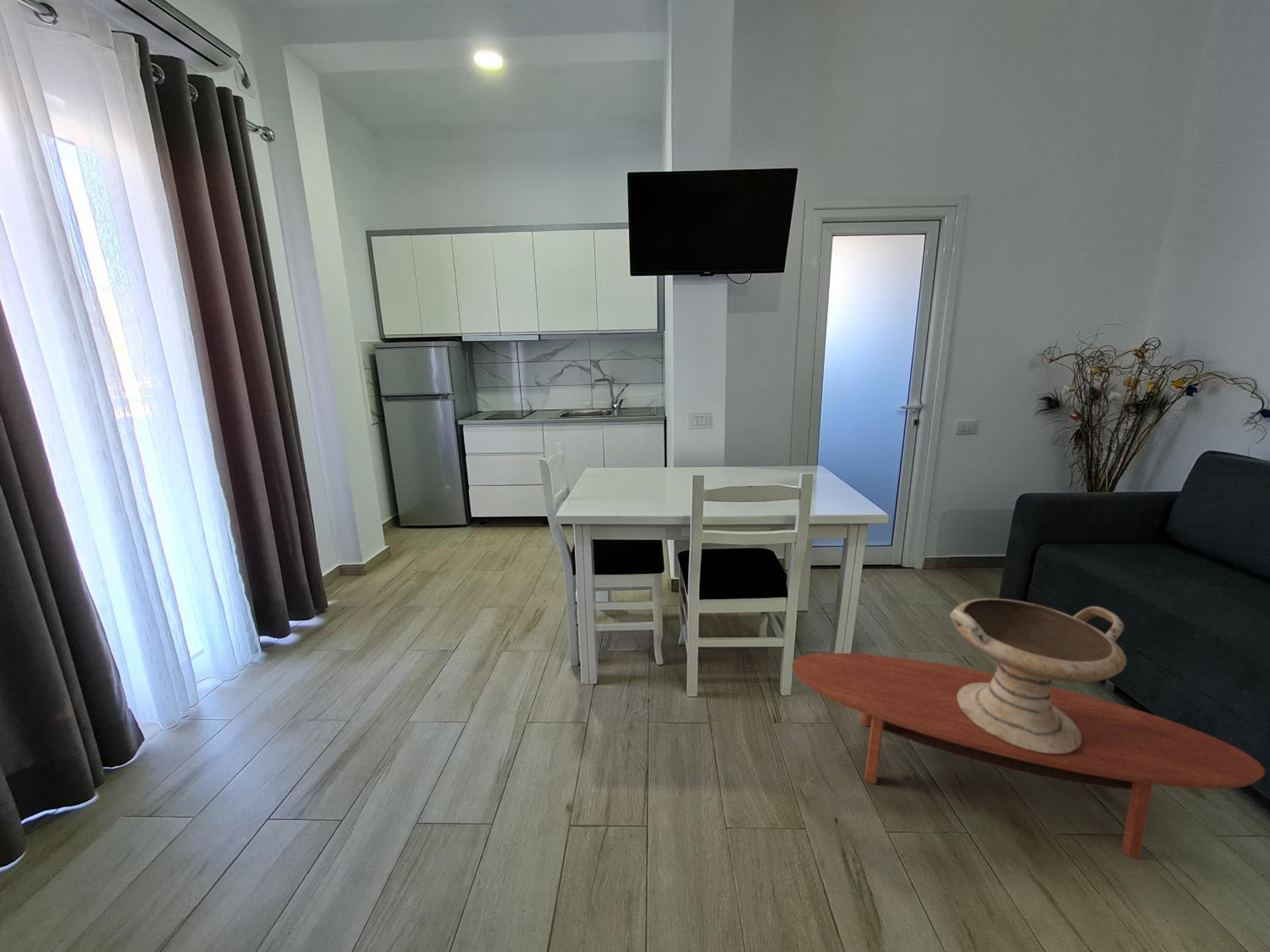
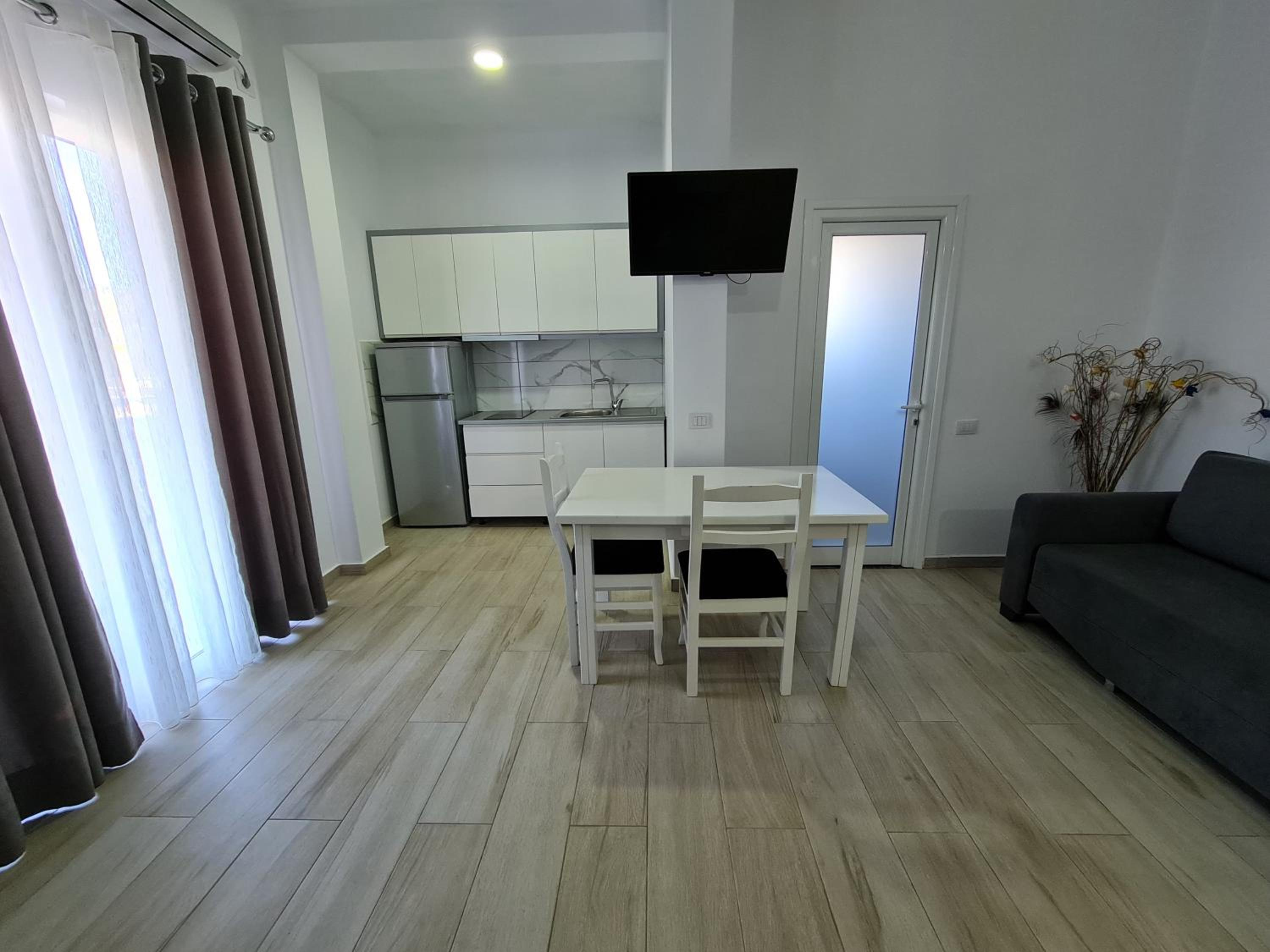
- decorative bowl (1025, 665)
- coffee table (984, 742)
